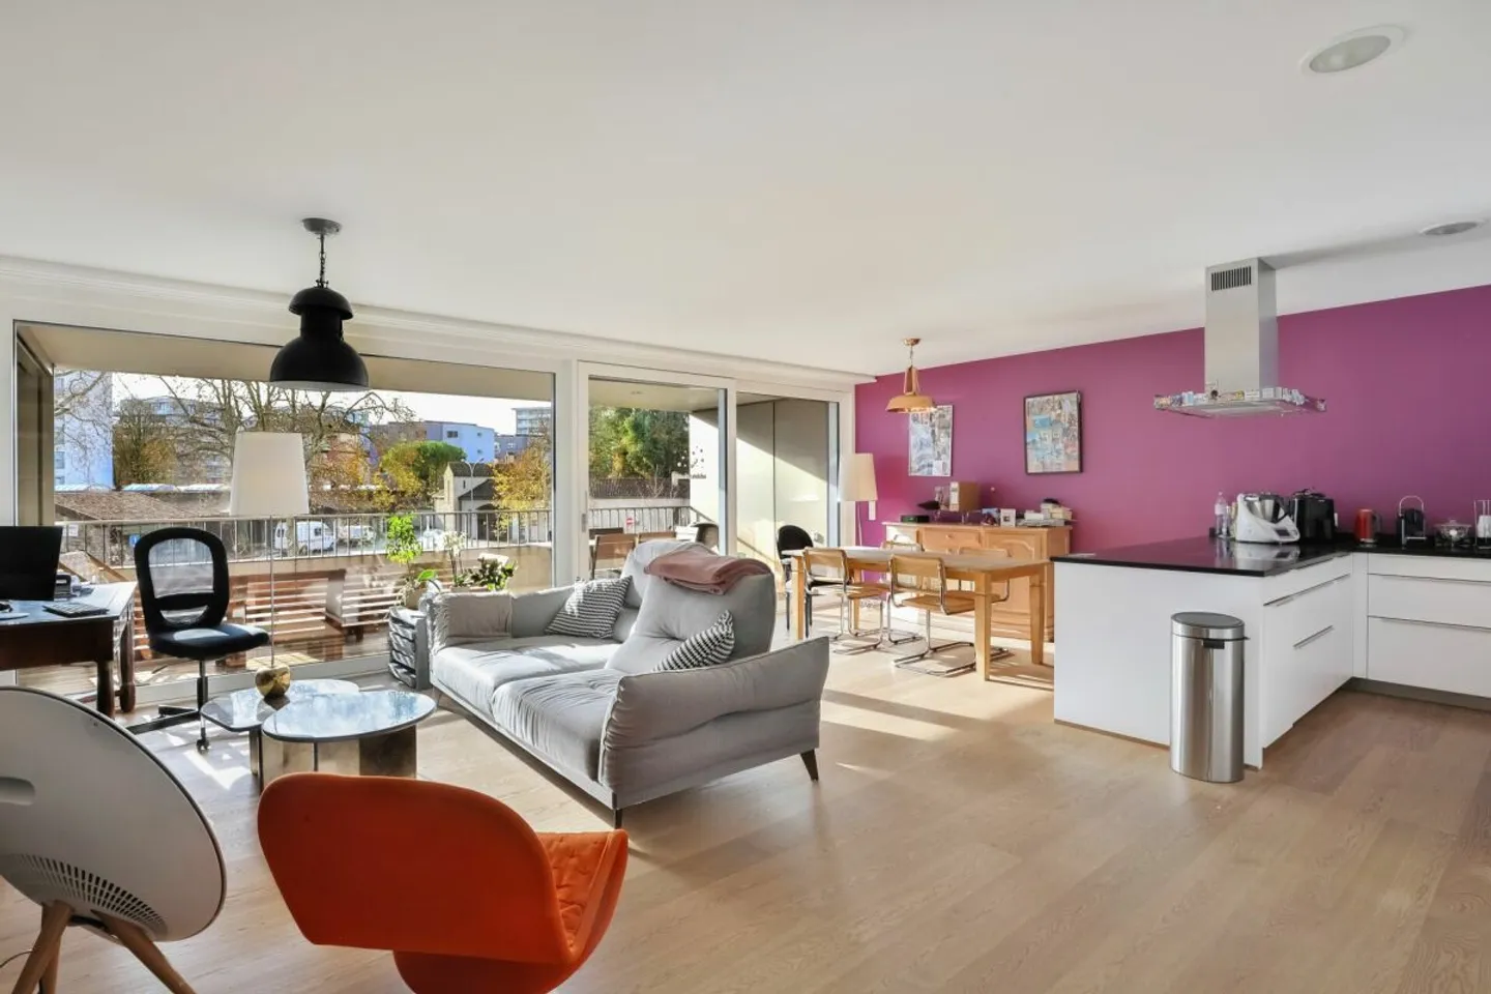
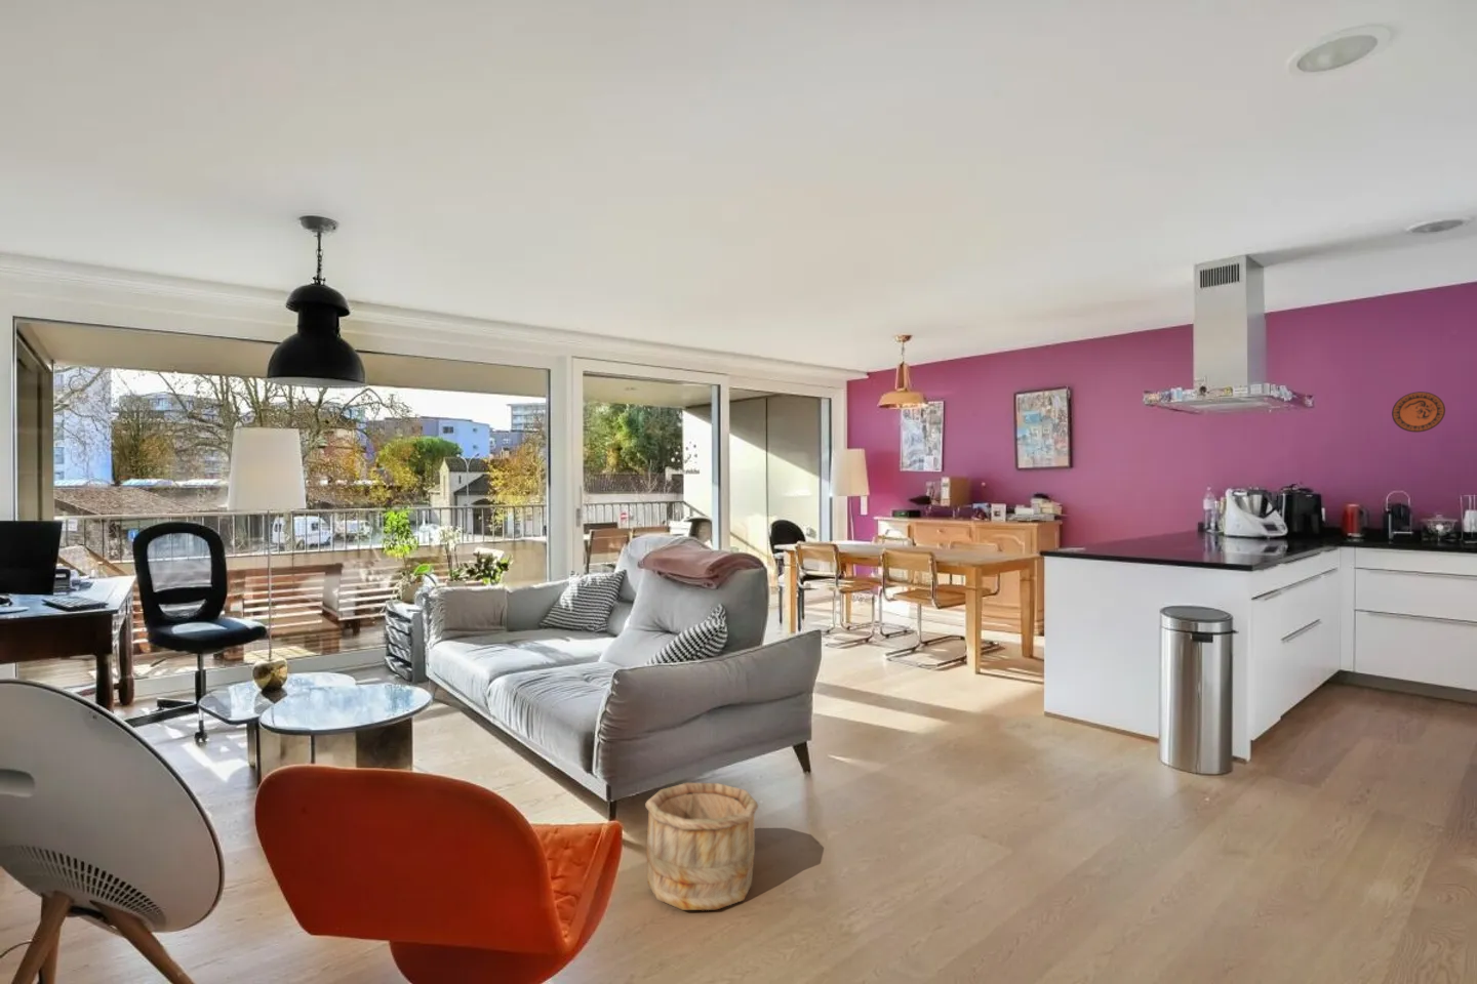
+ decorative plate (1418, 412)
+ wooden bucket (701, 842)
